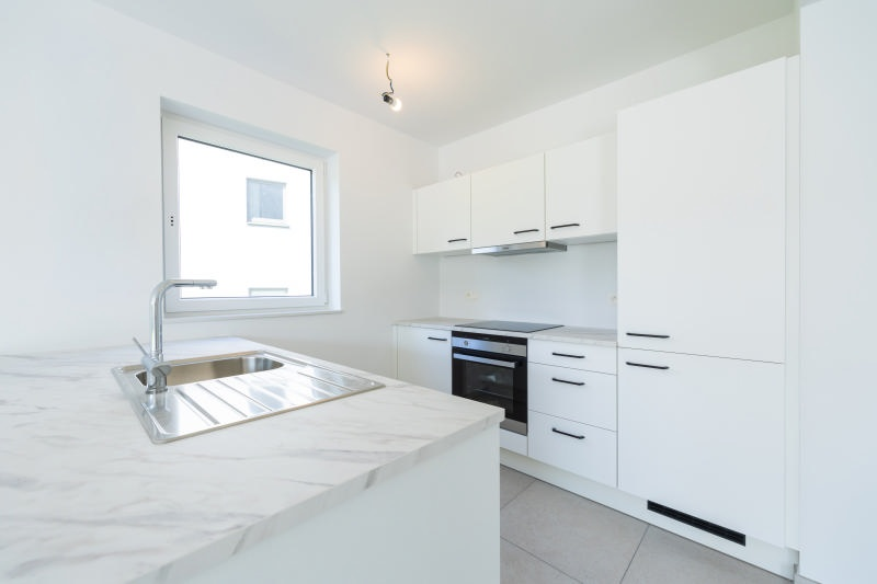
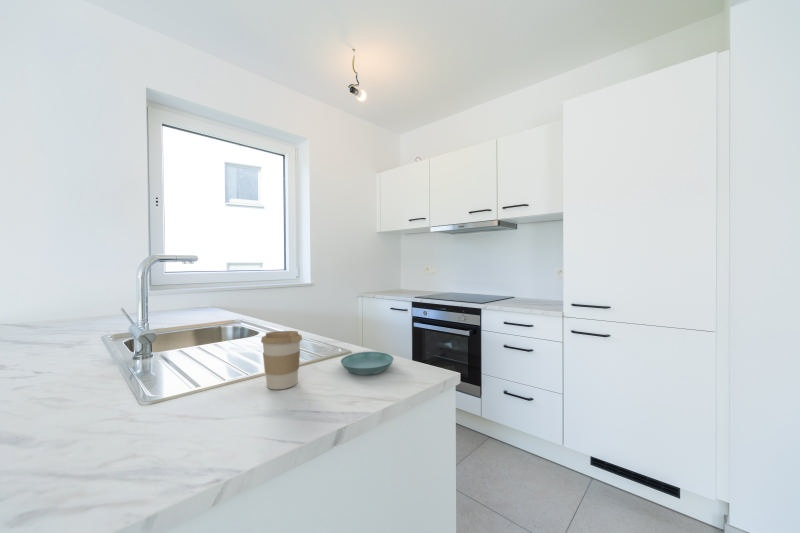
+ saucer (367, 363)
+ coffee cup (282, 357)
